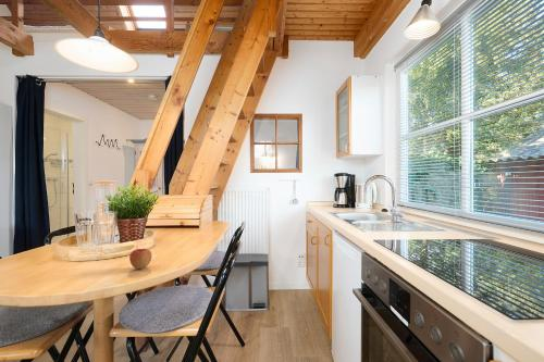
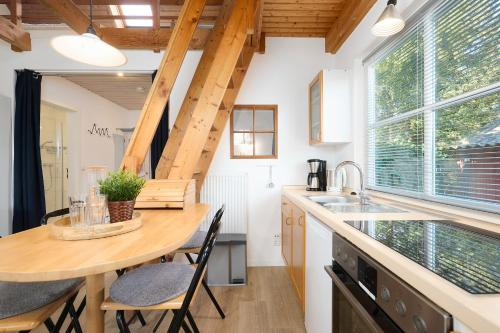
- apple (140, 257)
